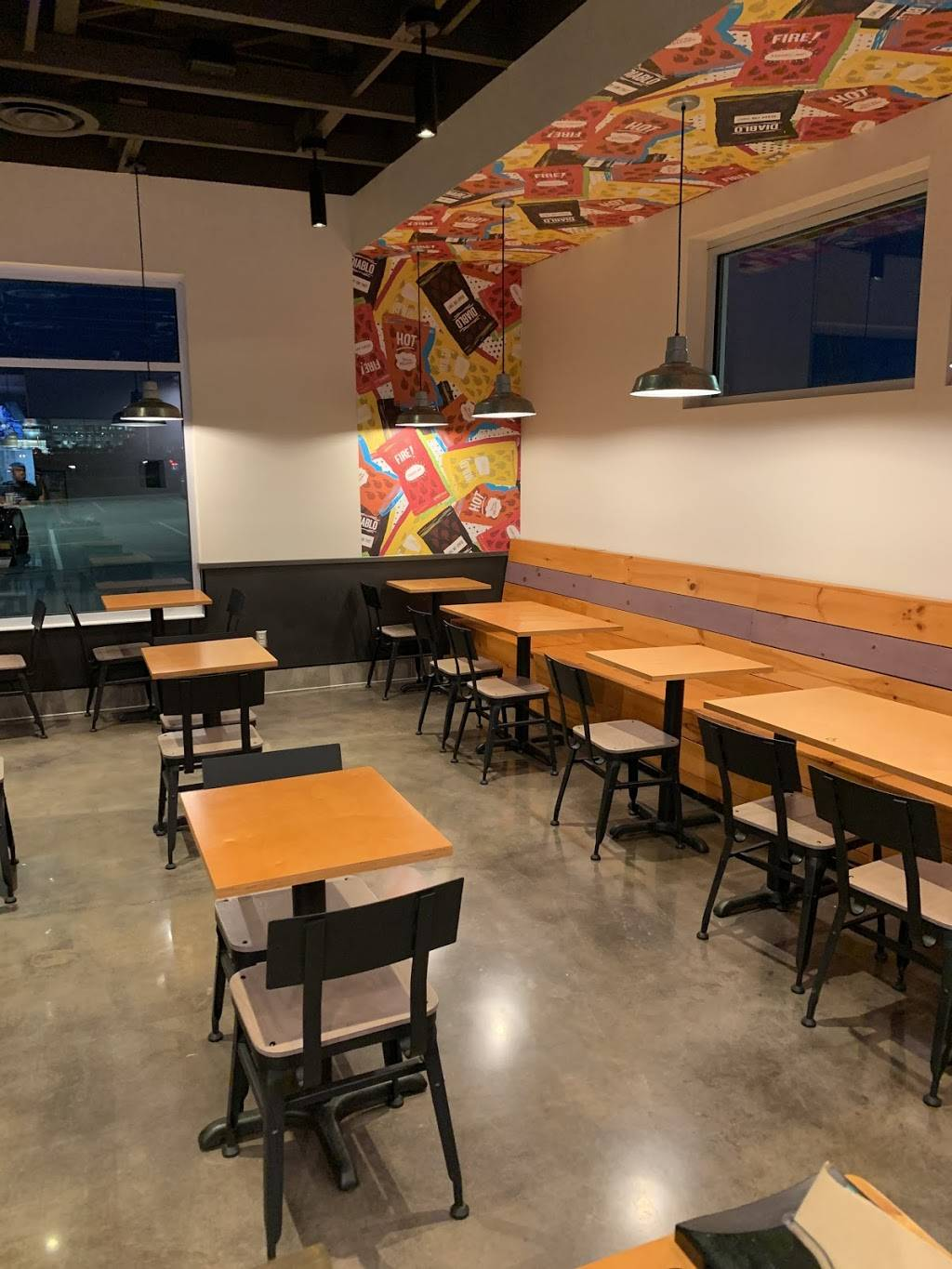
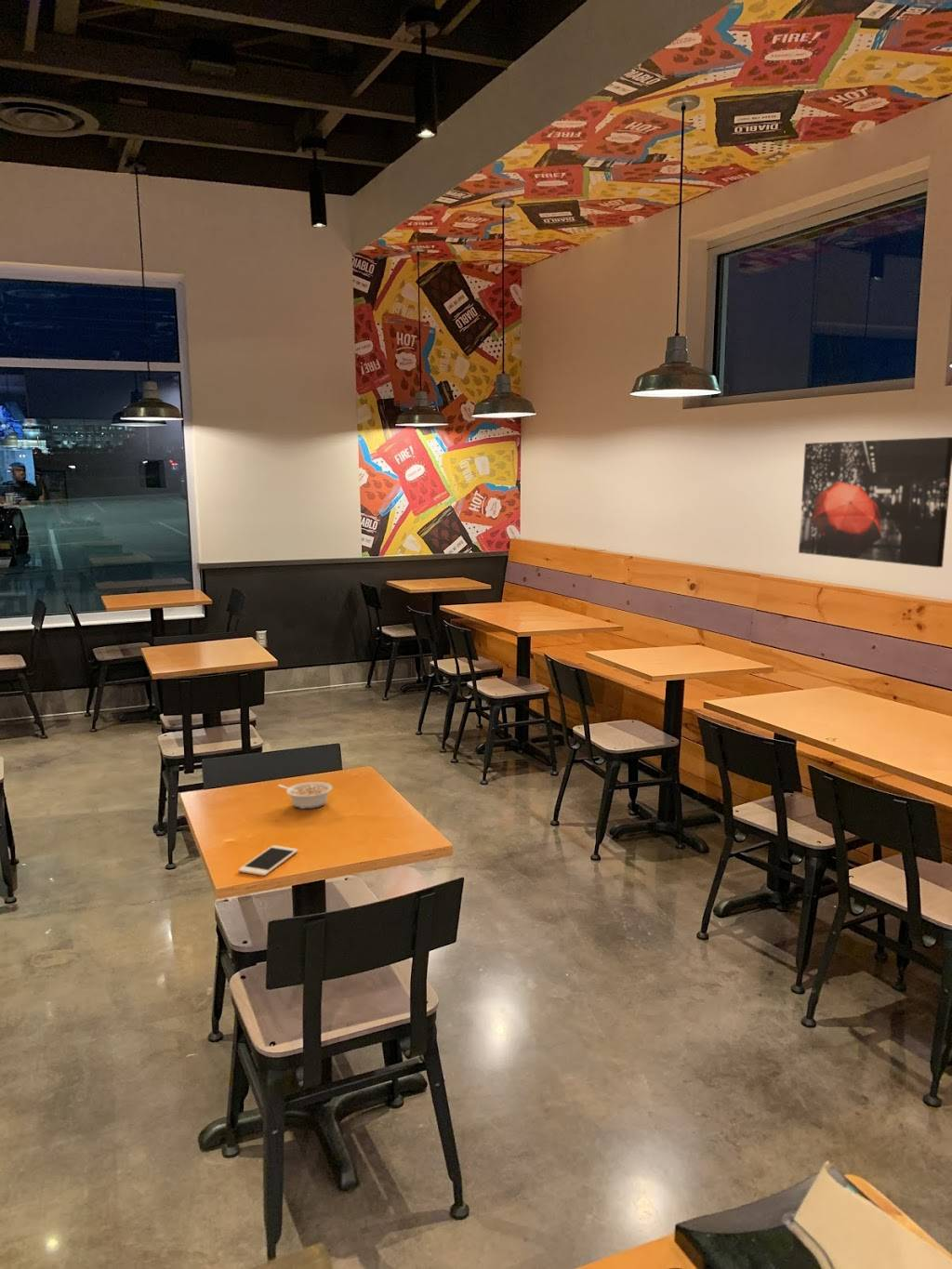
+ legume (308, 795)
+ cell phone (269, 860)
+ wall art (868, 500)
